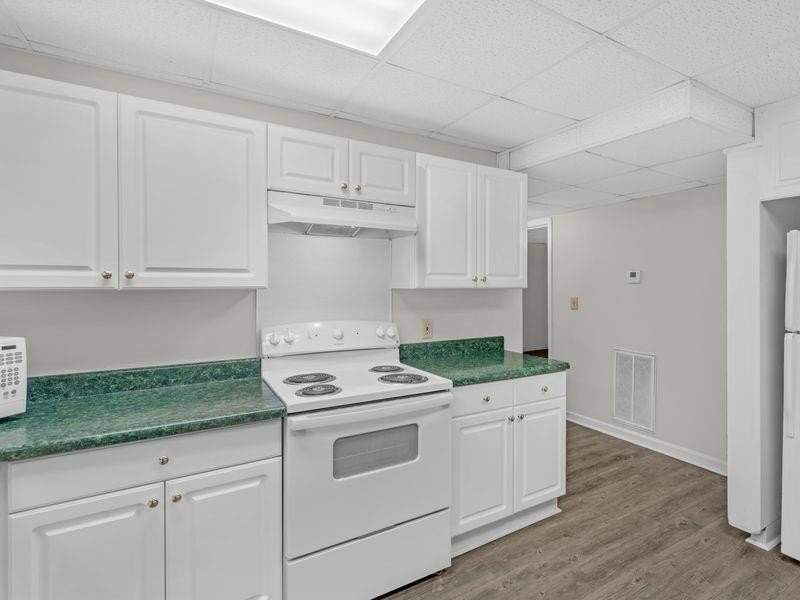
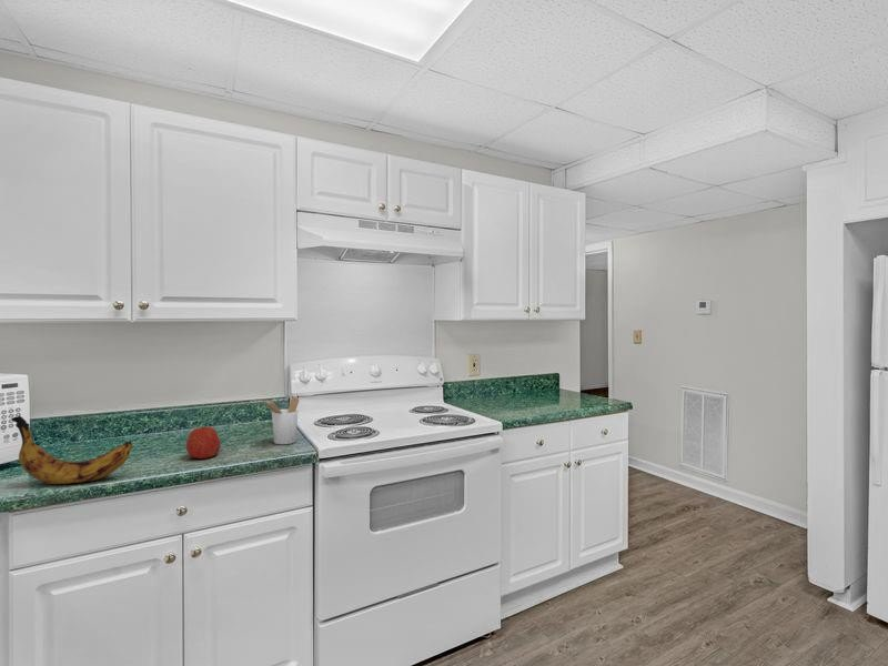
+ utensil holder (280, 420)
+ apple (203, 441)
+ banana (67, 461)
